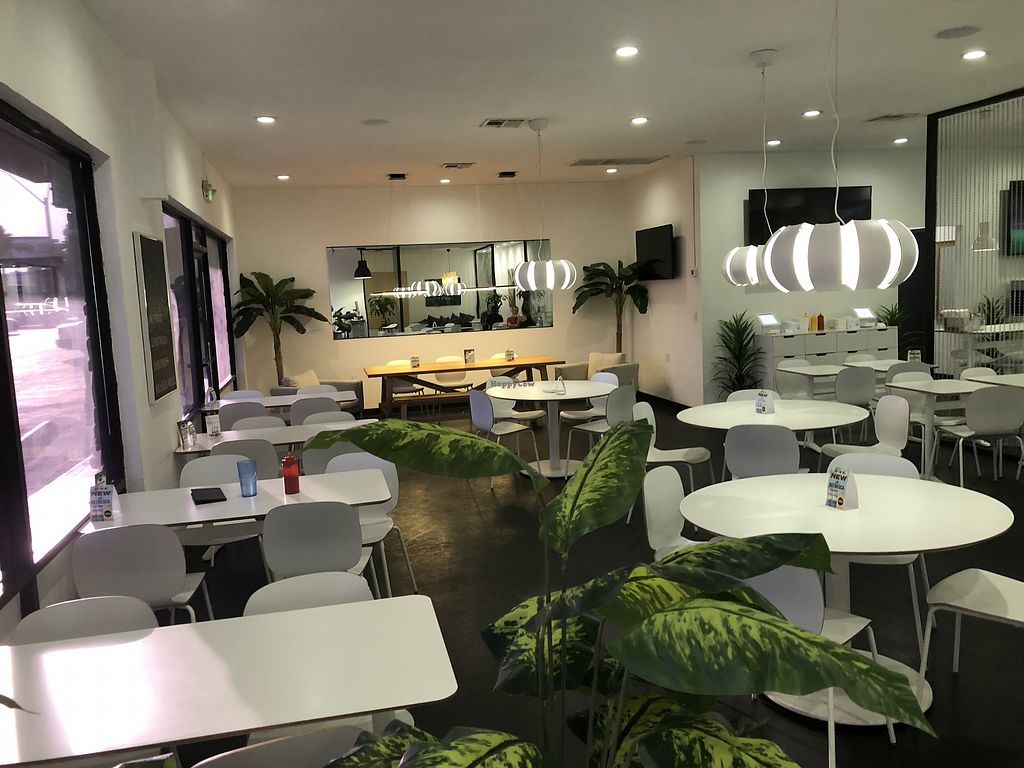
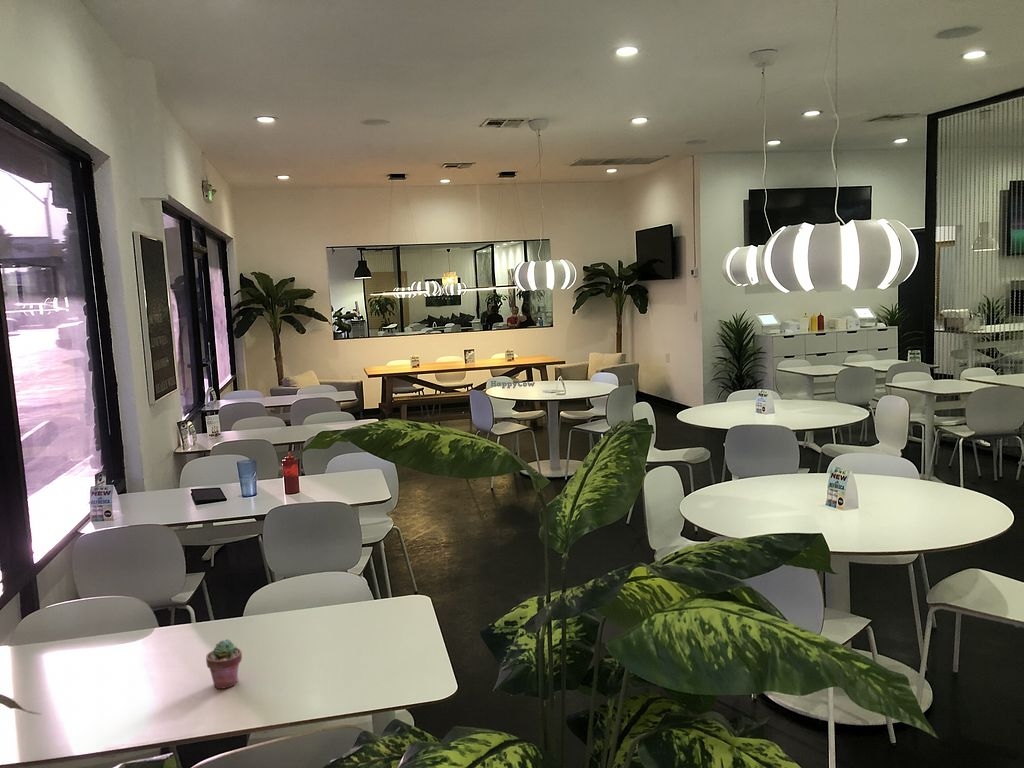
+ potted succulent (224, 662)
